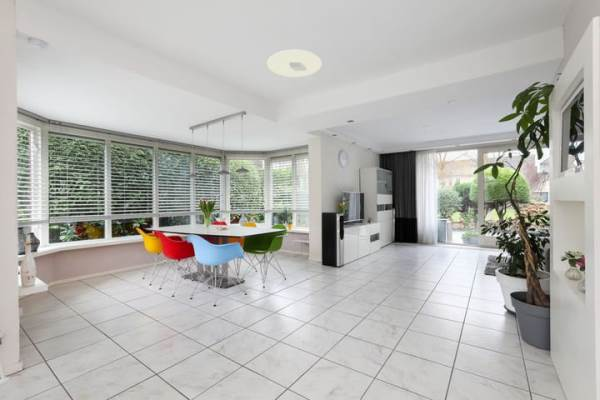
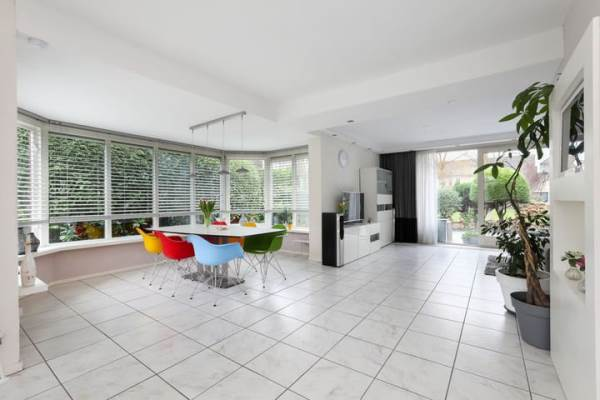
- ceiling light (294, 62)
